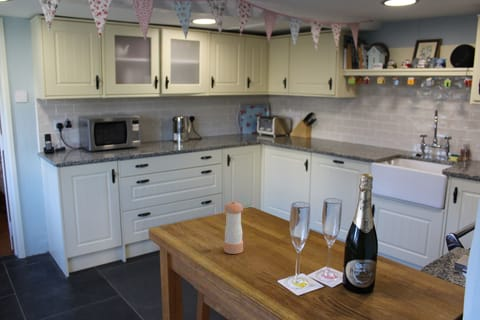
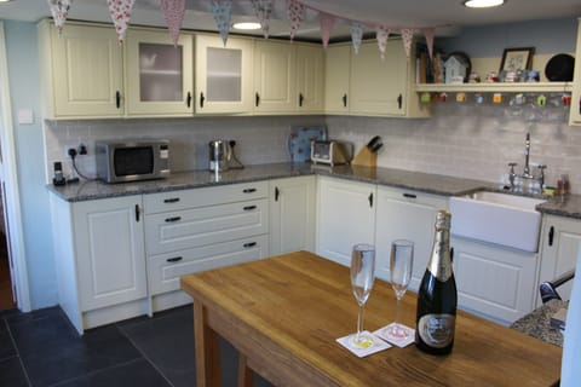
- pepper shaker (233, 226)
